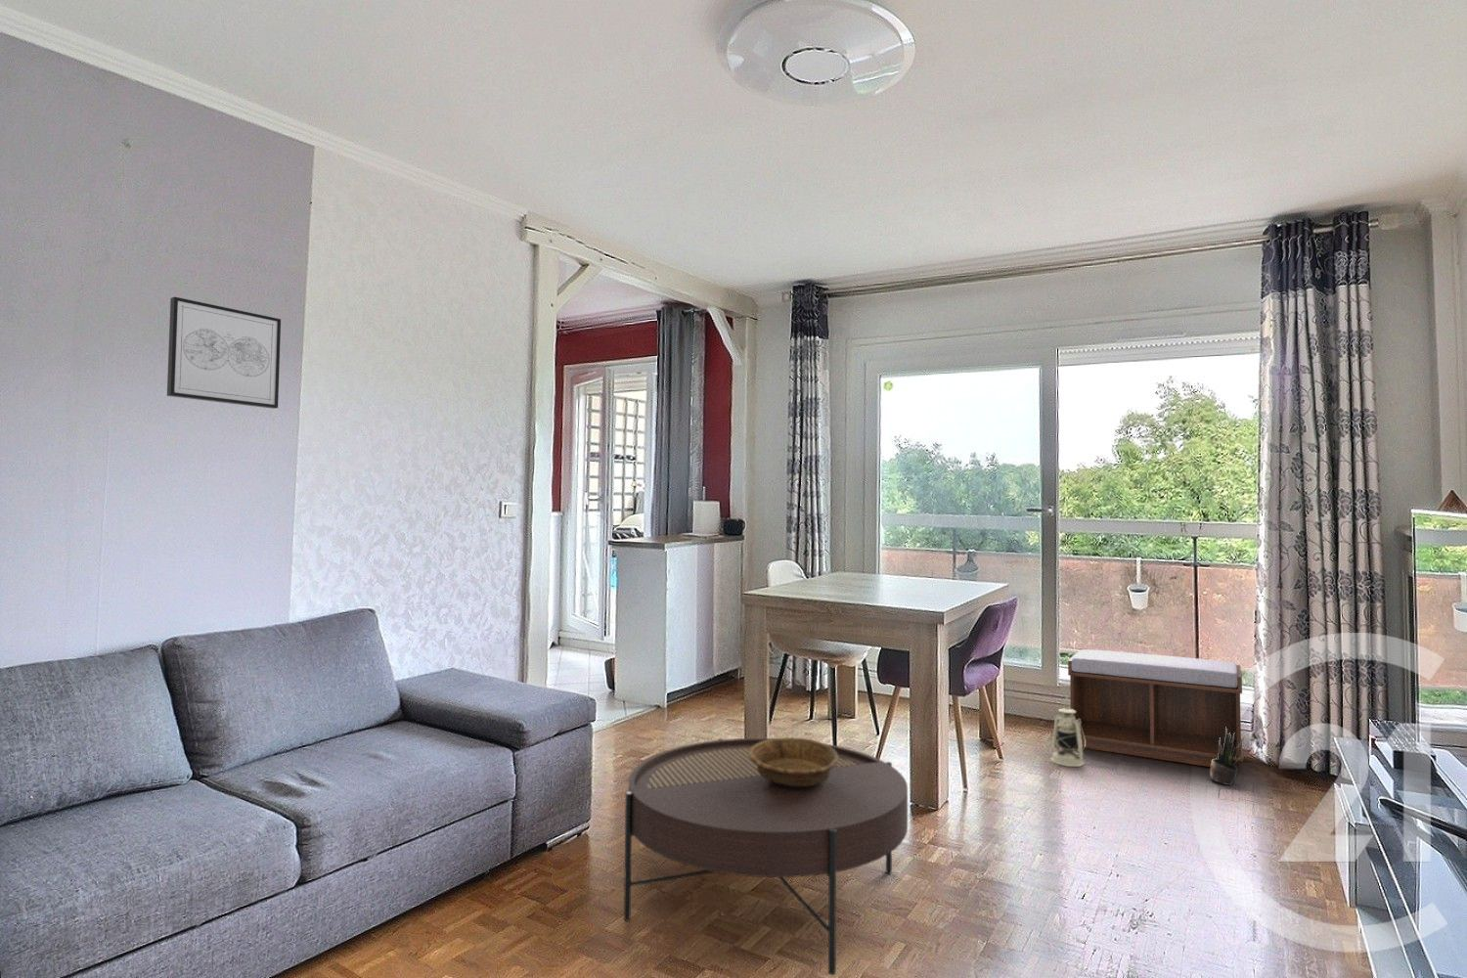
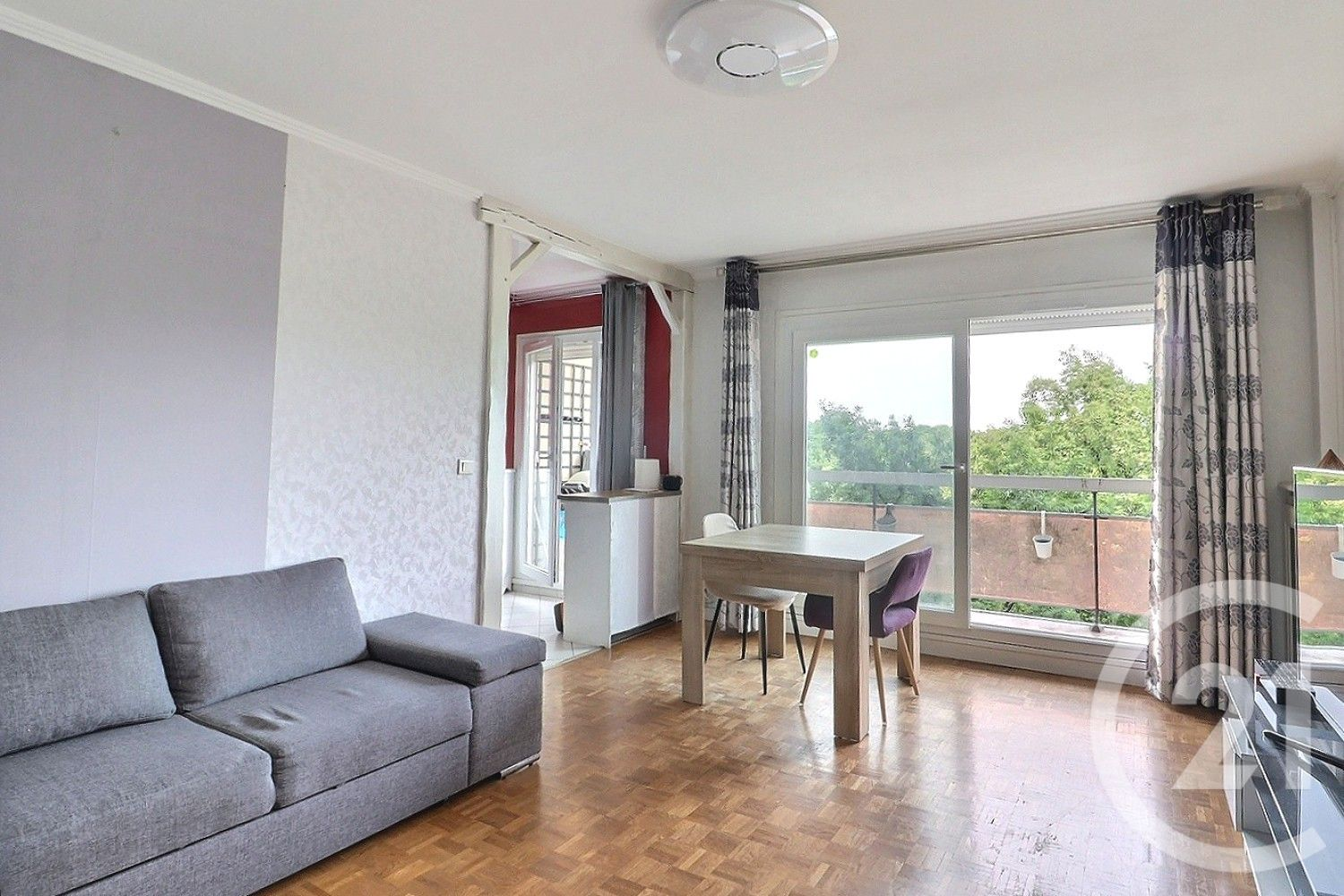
- coffee table (766, 835)
- decorative bowl (794, 764)
- bench (1153, 703)
- wall art (226, 355)
- lantern (1068, 729)
- potted plant (1227, 755)
